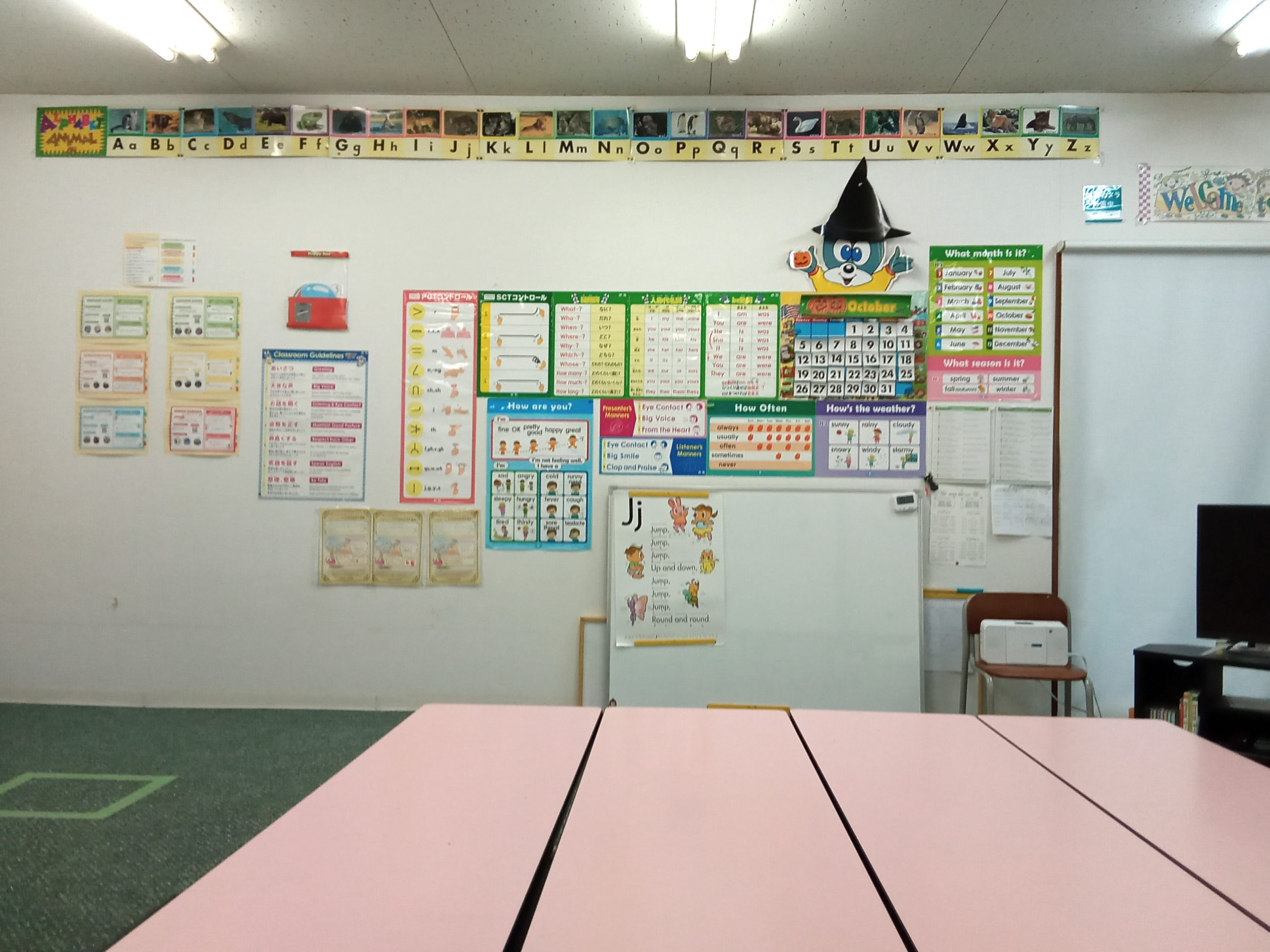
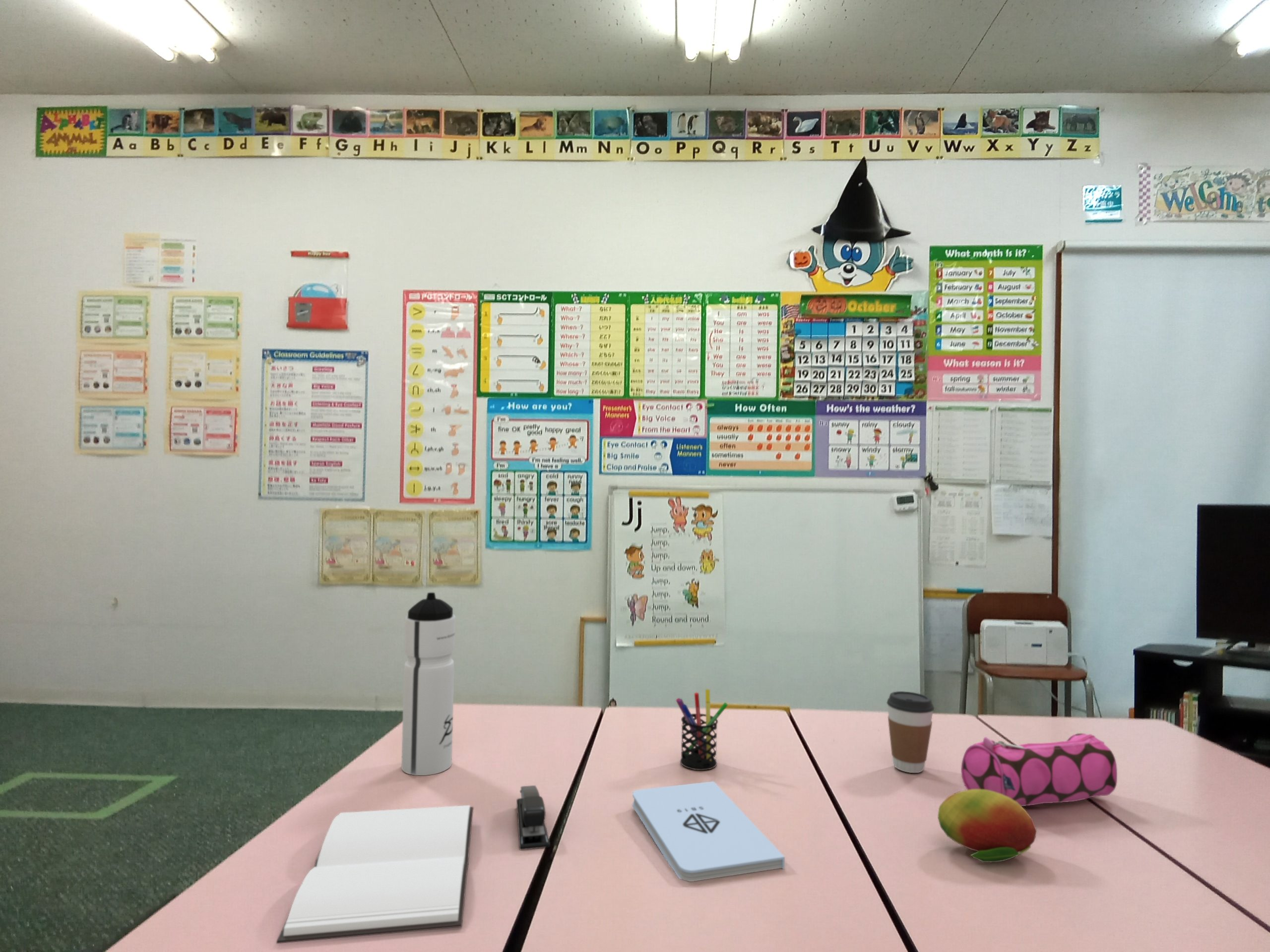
+ coffee cup (909, 731)
+ water bottle (429, 679)
+ notepad (700, 827)
+ fruit (985, 822)
+ pencil case (1041, 767)
+ stapler (531, 808)
+ pen holder (703, 726)
+ book (392, 859)
